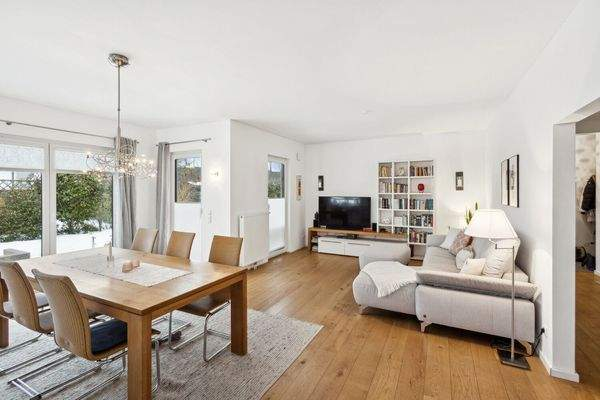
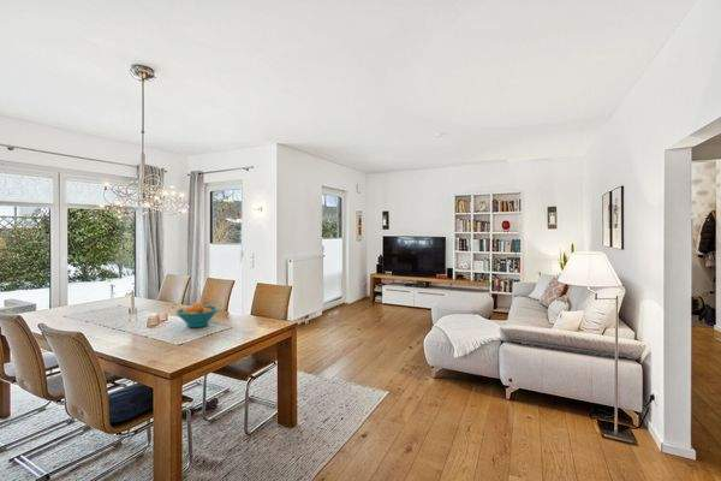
+ fruit bowl (197, 314)
